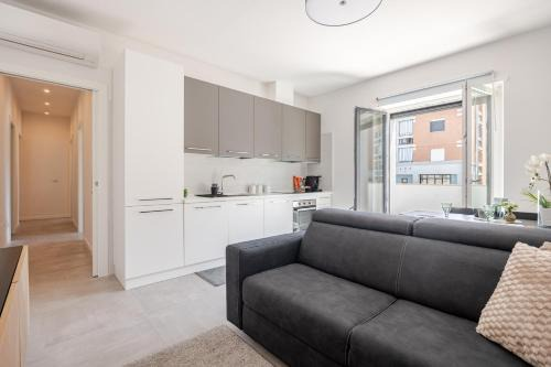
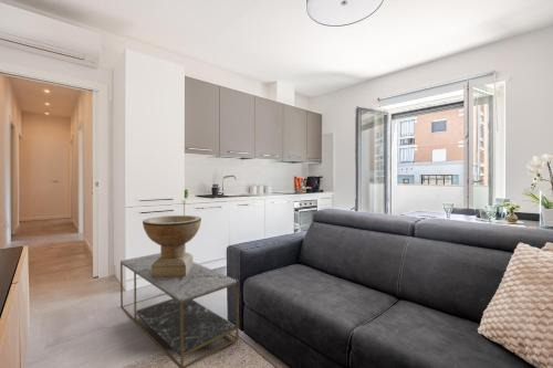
+ coffee table (173, 295)
+ decorative bowl (173, 244)
